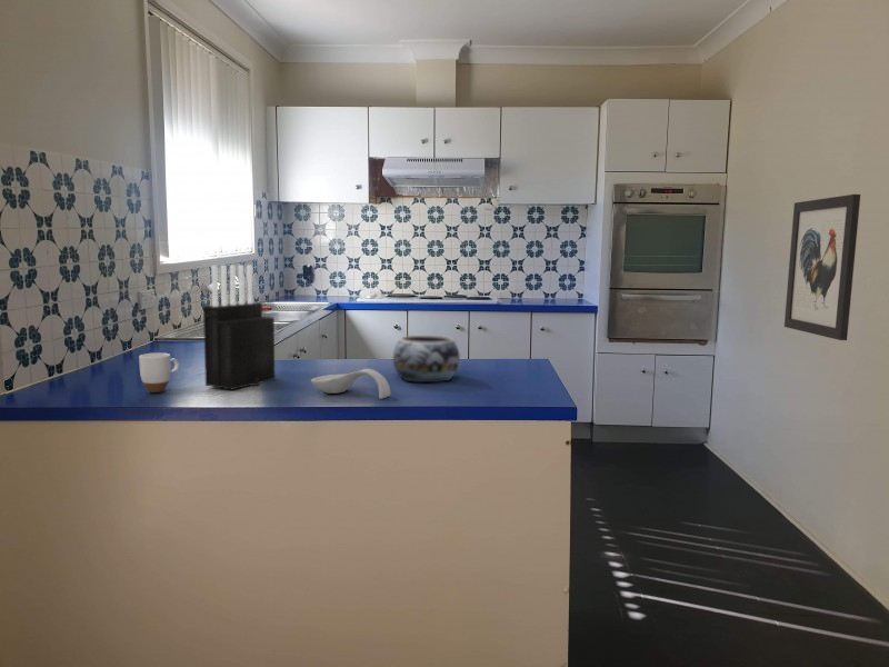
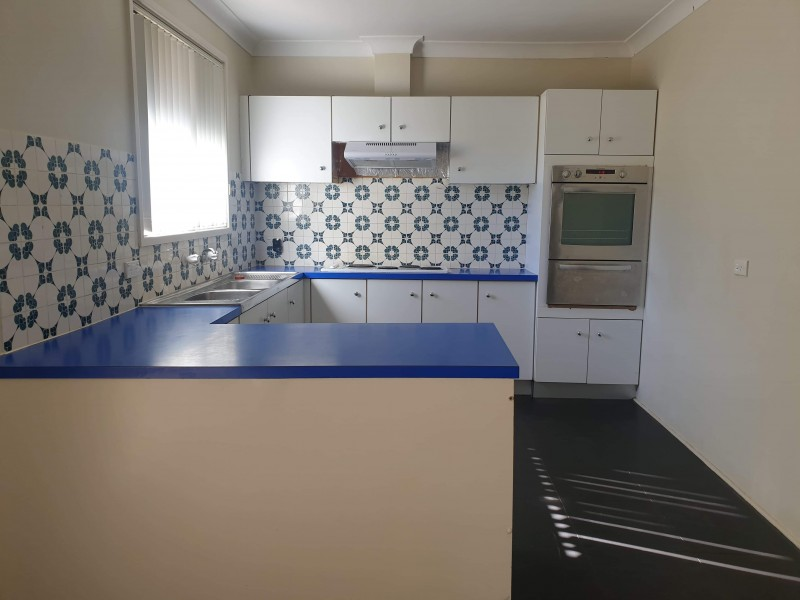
- wall art (818, 267)
- spoon rest (350, 380)
- mug (160, 371)
- knife block (242, 325)
- decorative bowl (426, 358)
